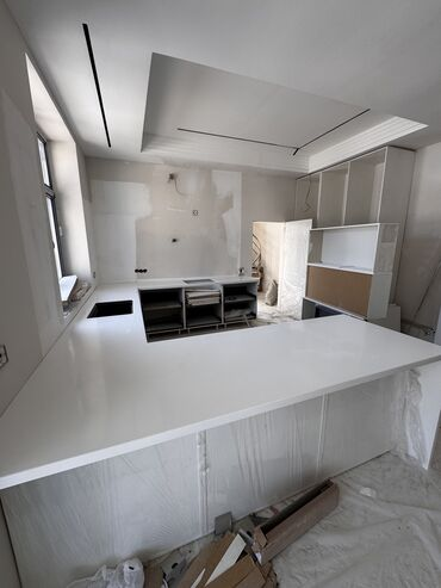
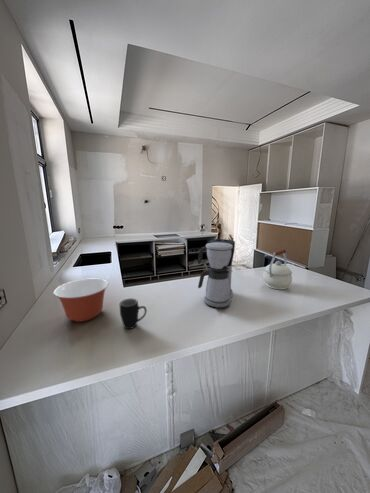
+ kettle (279, 268)
+ mug (133, 314)
+ coffee maker (216, 270)
+ mixing bowl (83, 301)
